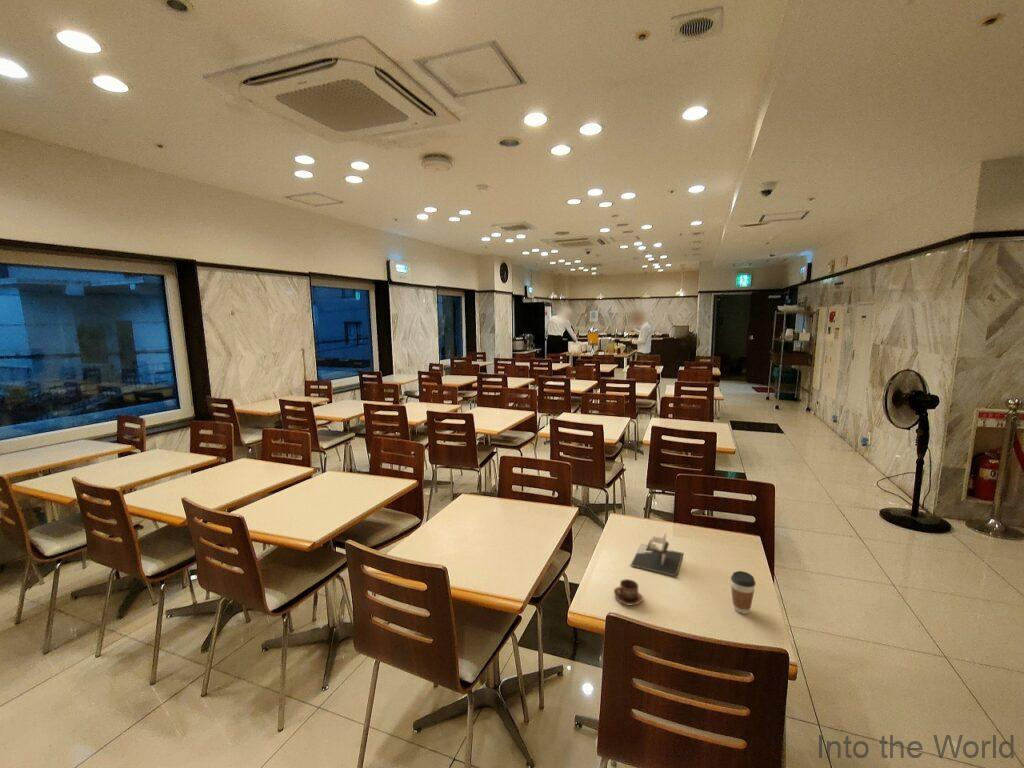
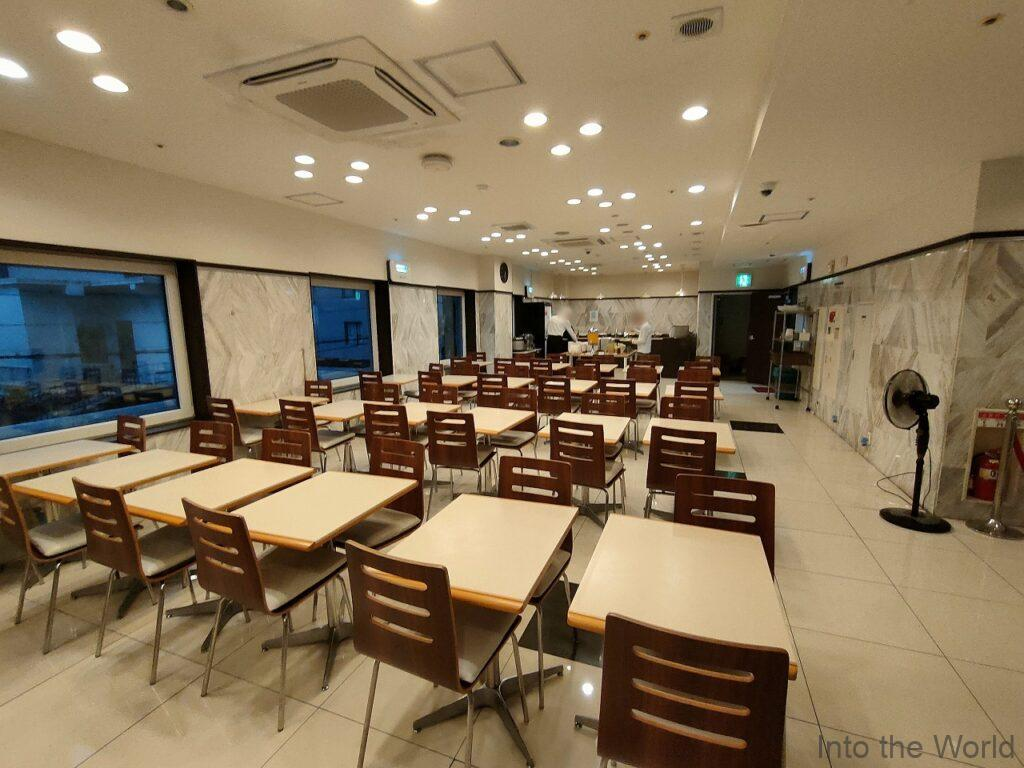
- cup (627, 591)
- coffee cup (742, 592)
- napkin holder (656, 546)
